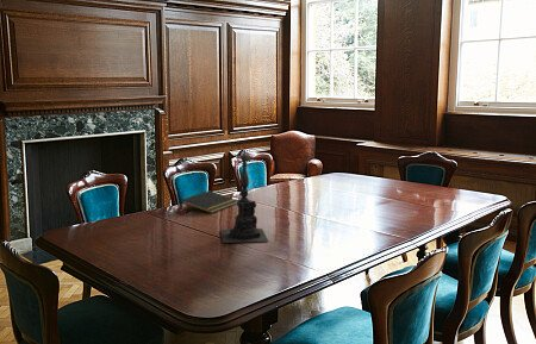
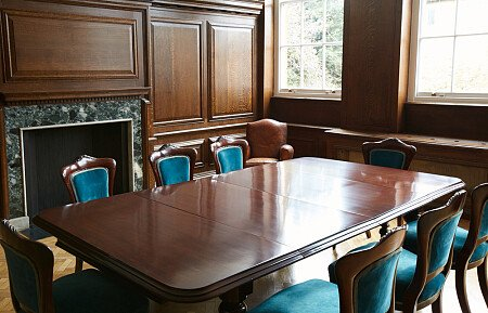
- candle holder (243, 189)
- notepad (210, 201)
